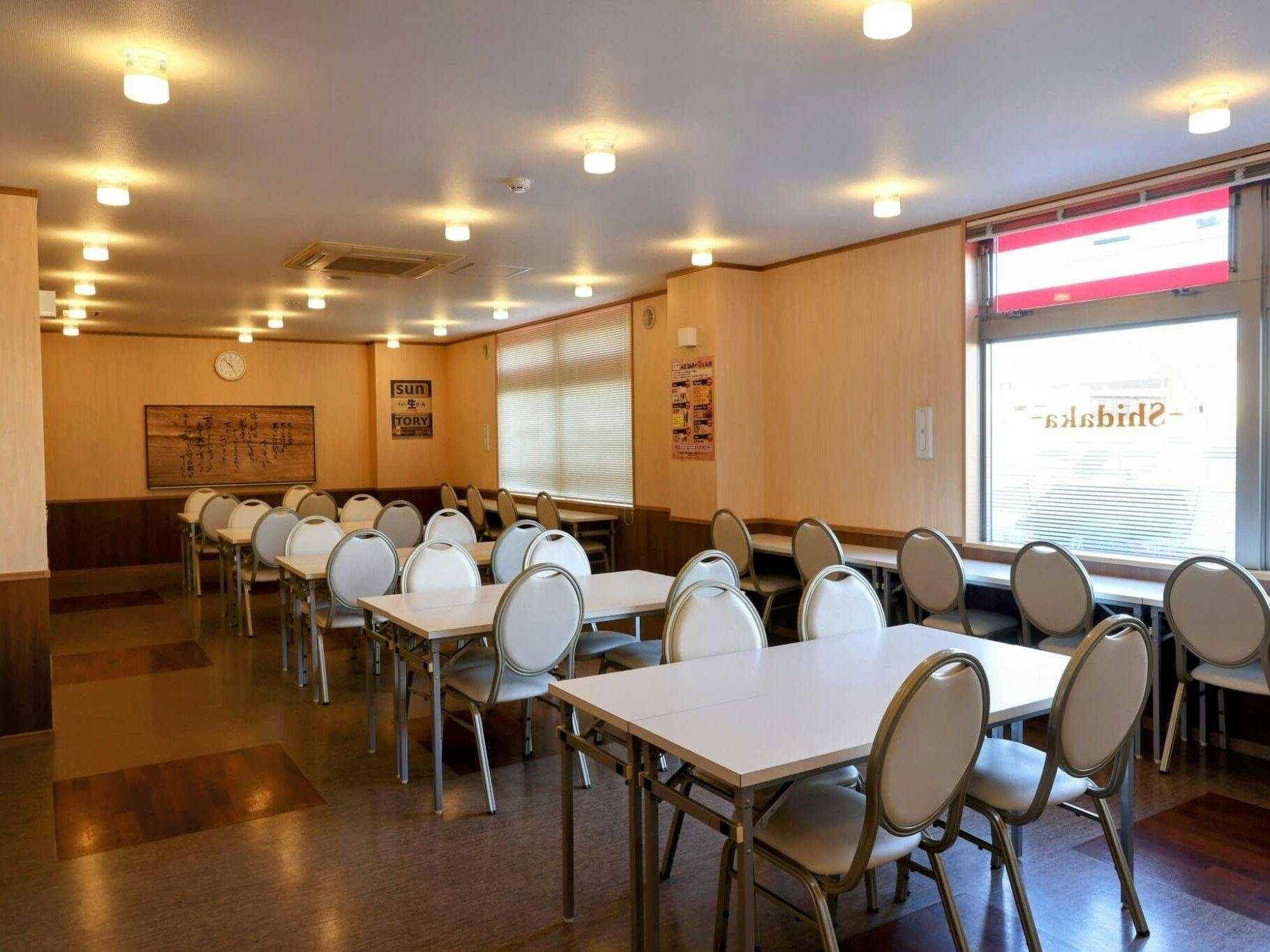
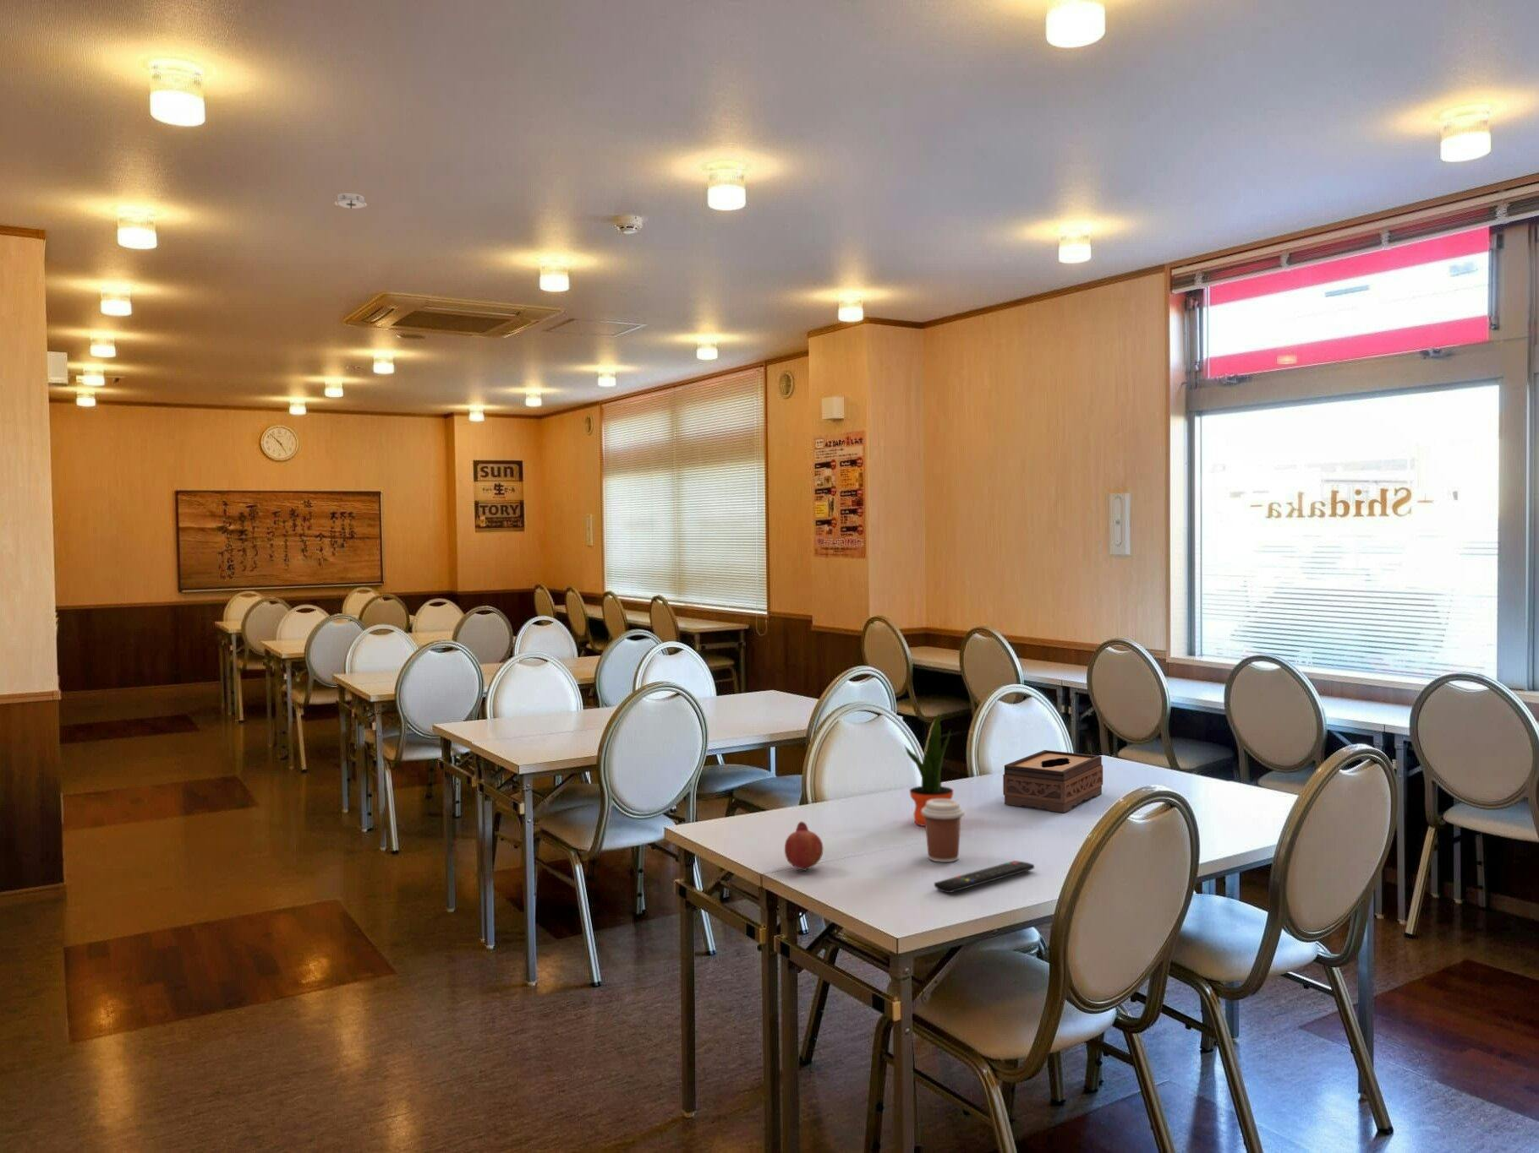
+ remote control (986, 876)
+ coffee cup (943, 830)
+ potted plant (931, 769)
+ fruit (803, 845)
+ tissue box (1053, 780)
+ smoke detector (349, 201)
